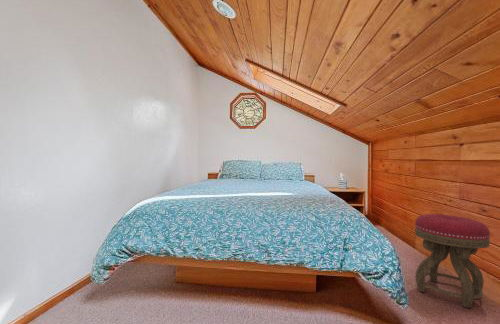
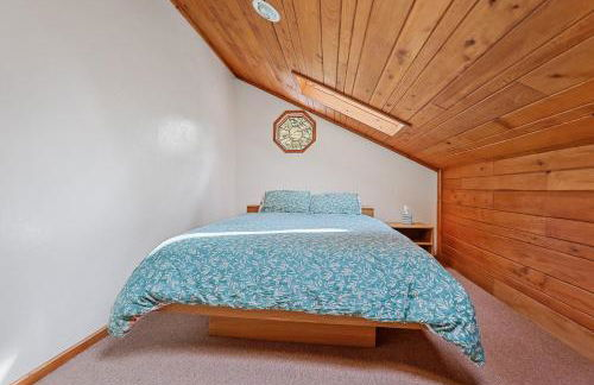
- stool (449, 254)
